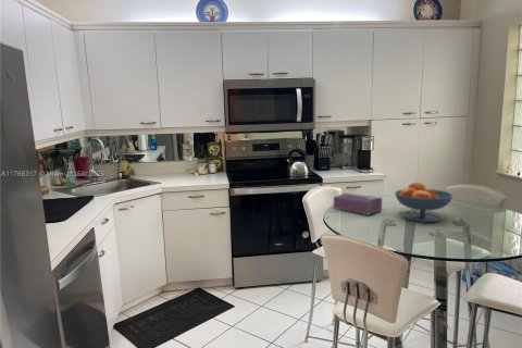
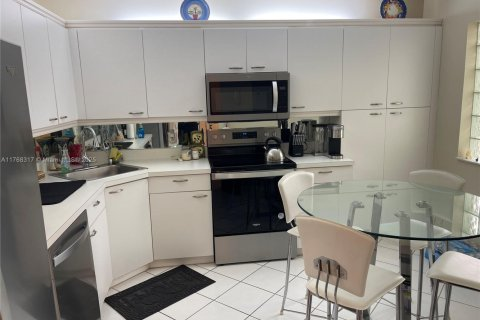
- fruit bowl (422, 201)
- tissue box (357, 202)
